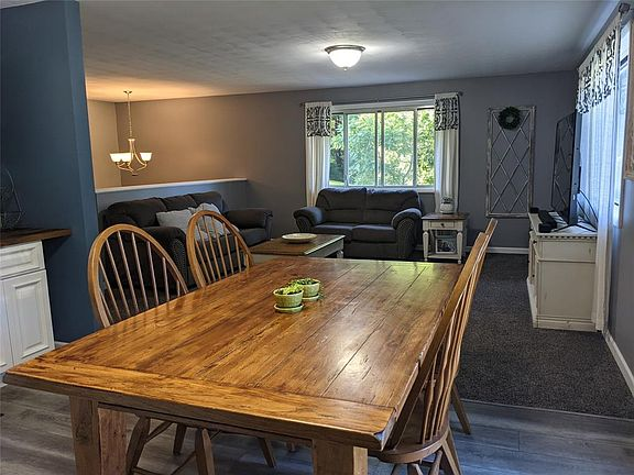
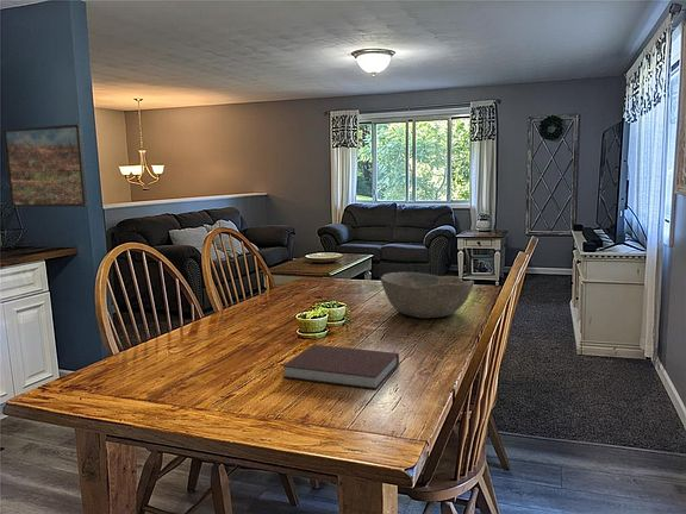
+ bowl (426, 294)
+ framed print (44, 167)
+ notebook (342, 364)
